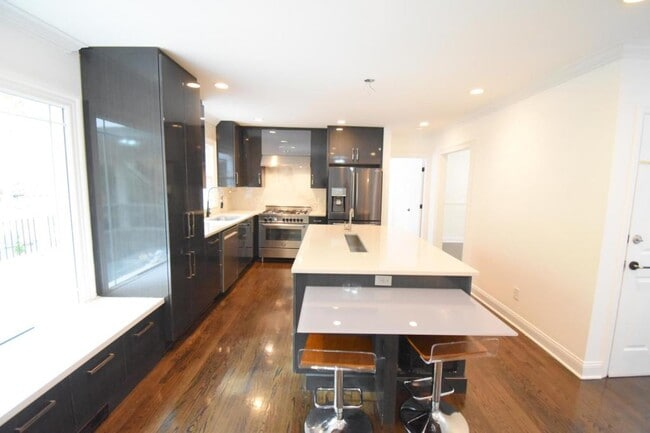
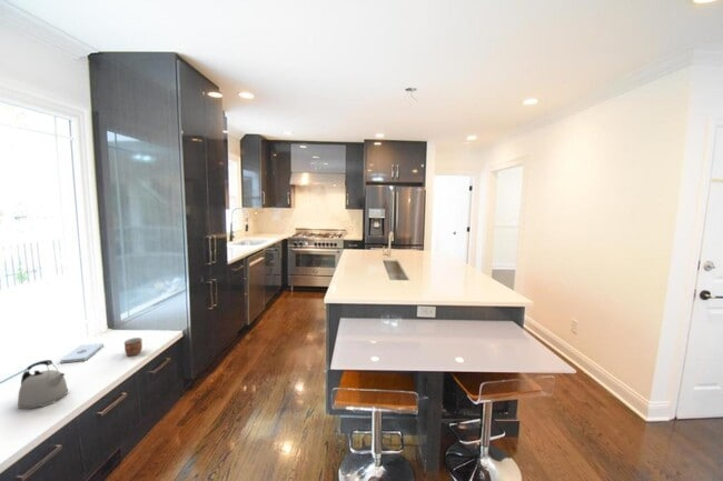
+ mug (132, 348)
+ kettle (42, 379)
+ notepad (82, 352)
